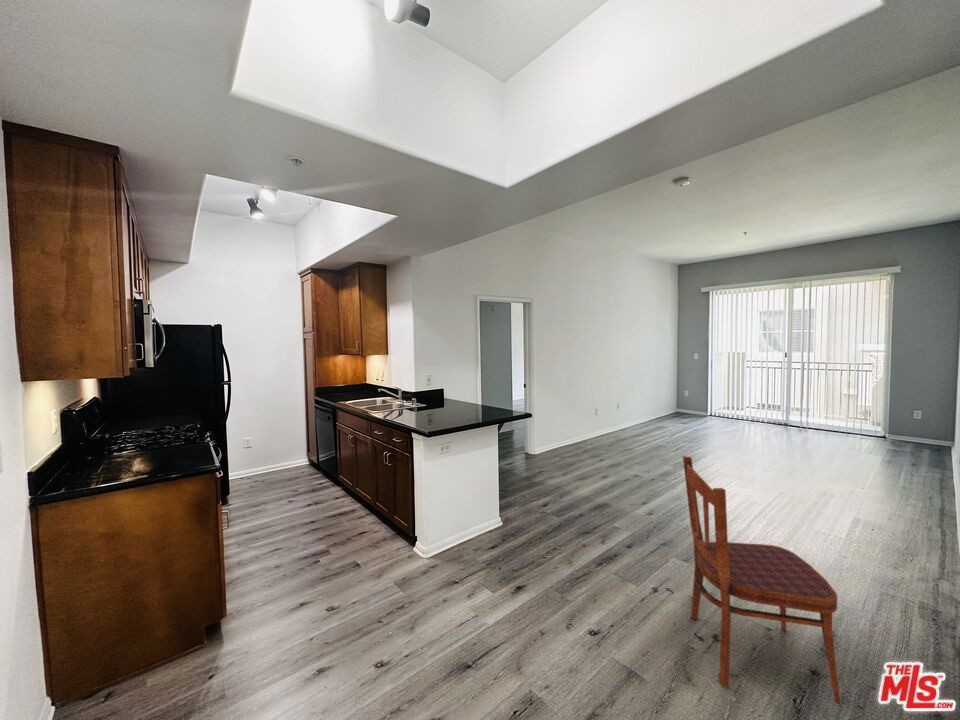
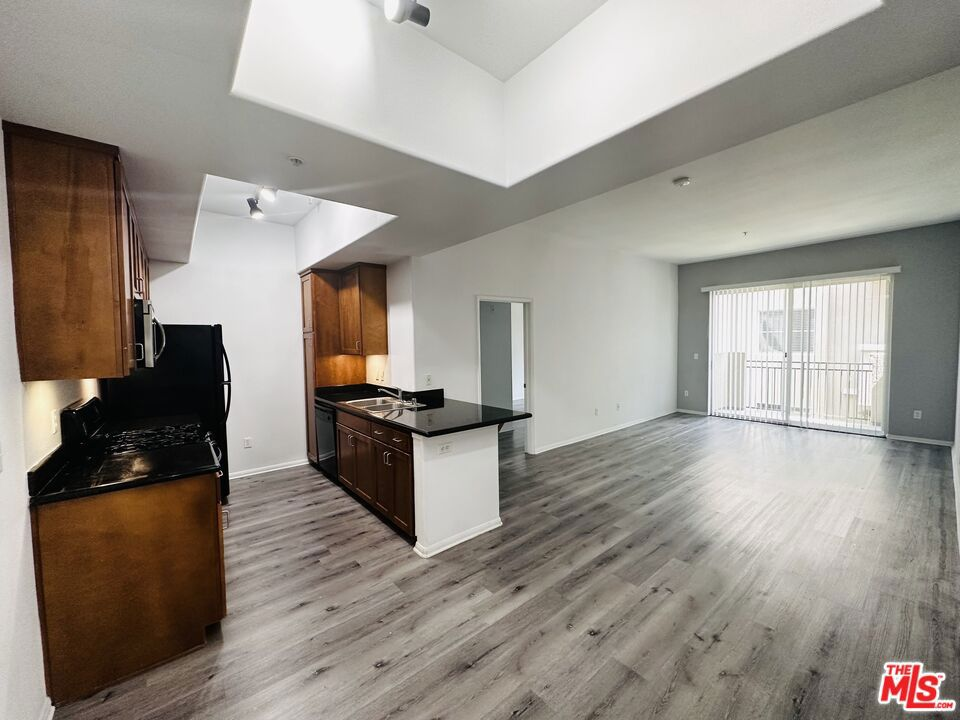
- dining chair (751, 564)
